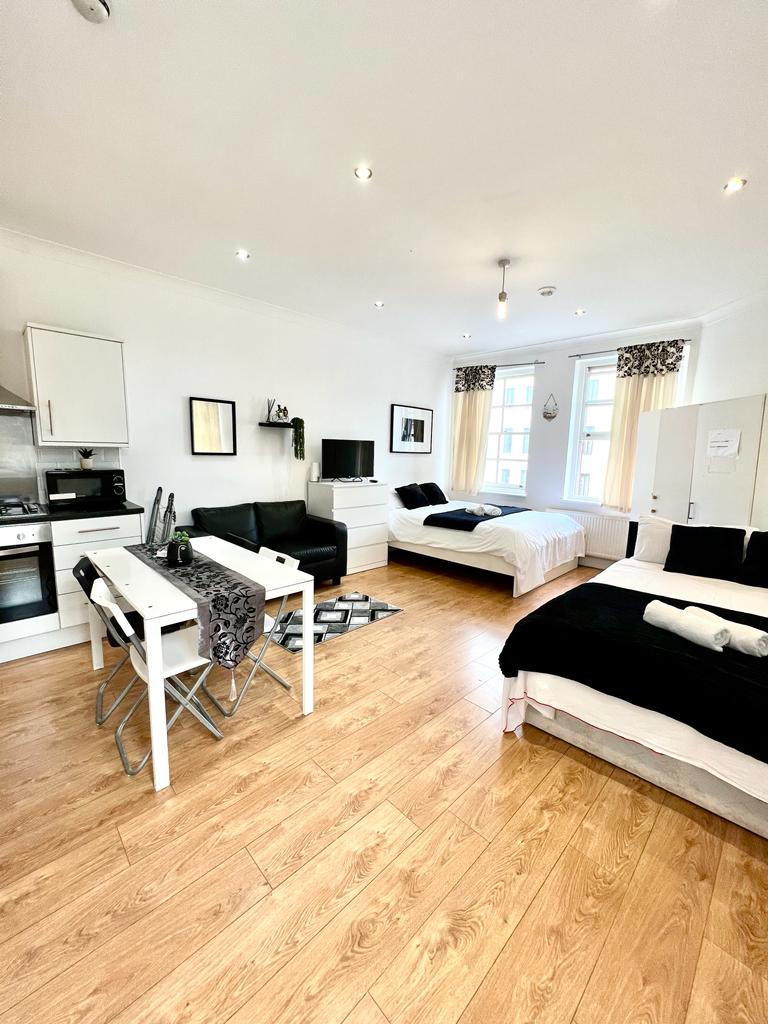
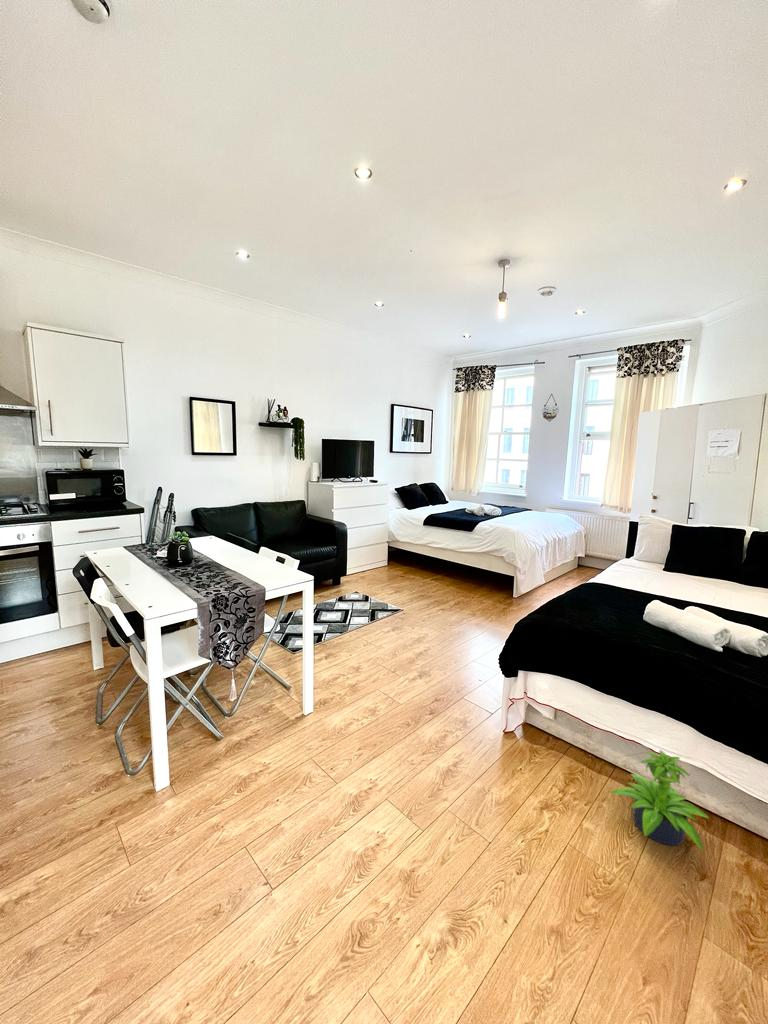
+ potted plant (661, 788)
